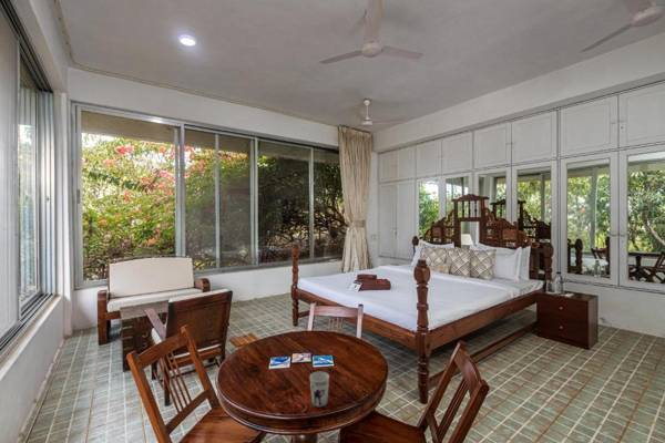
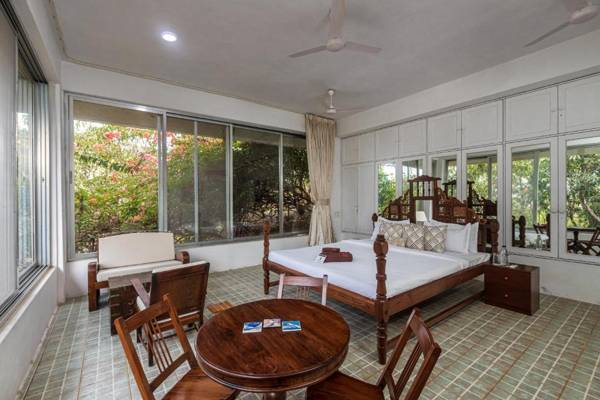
- cup (319, 389)
